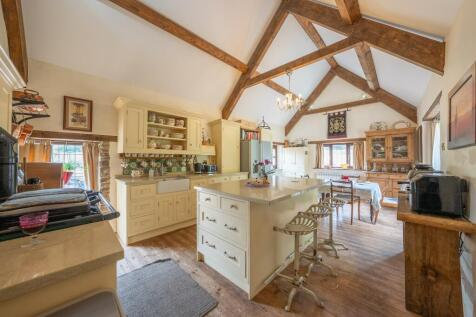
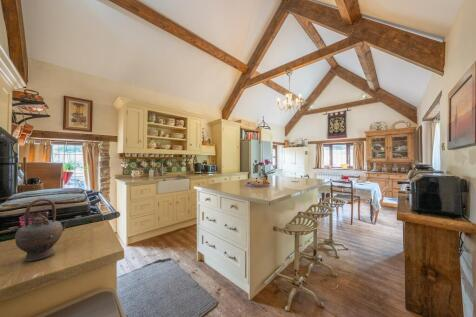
+ teapot (45, 226)
